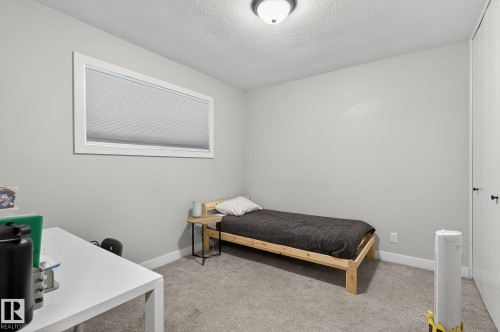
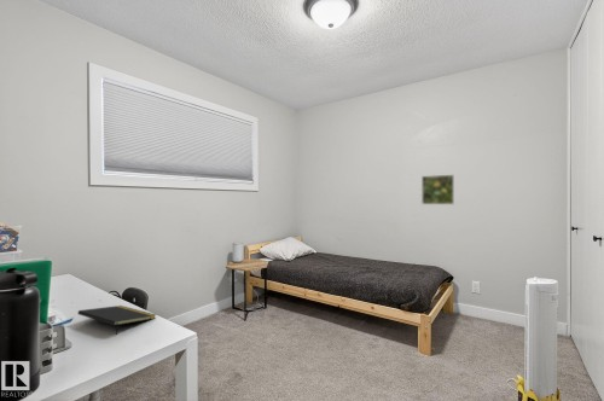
+ notepad (117, 314)
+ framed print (437, 190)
